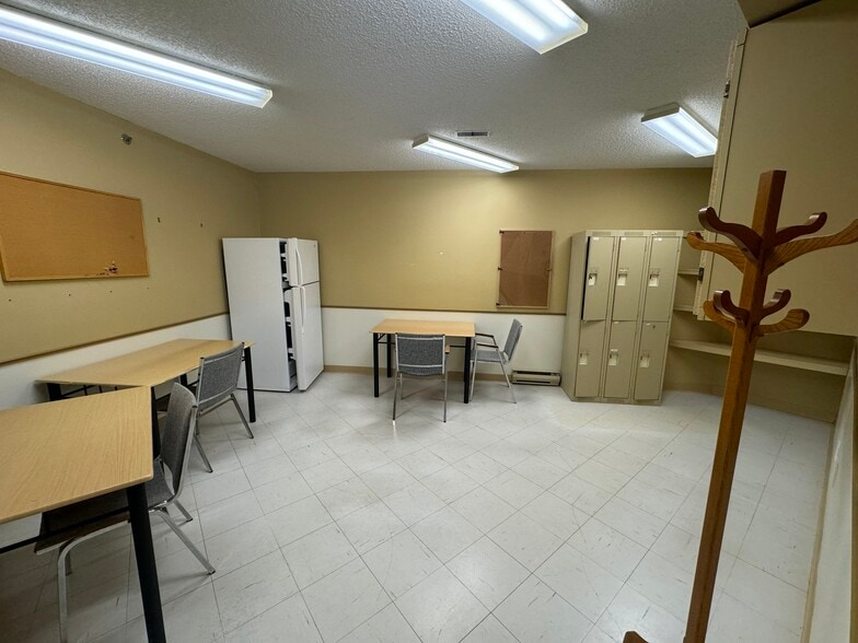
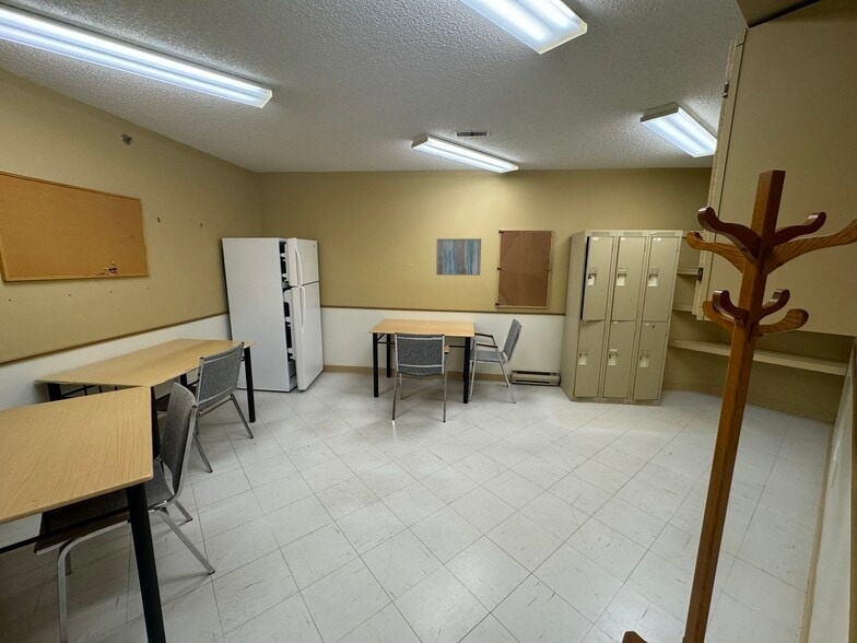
+ wall art (458, 257)
